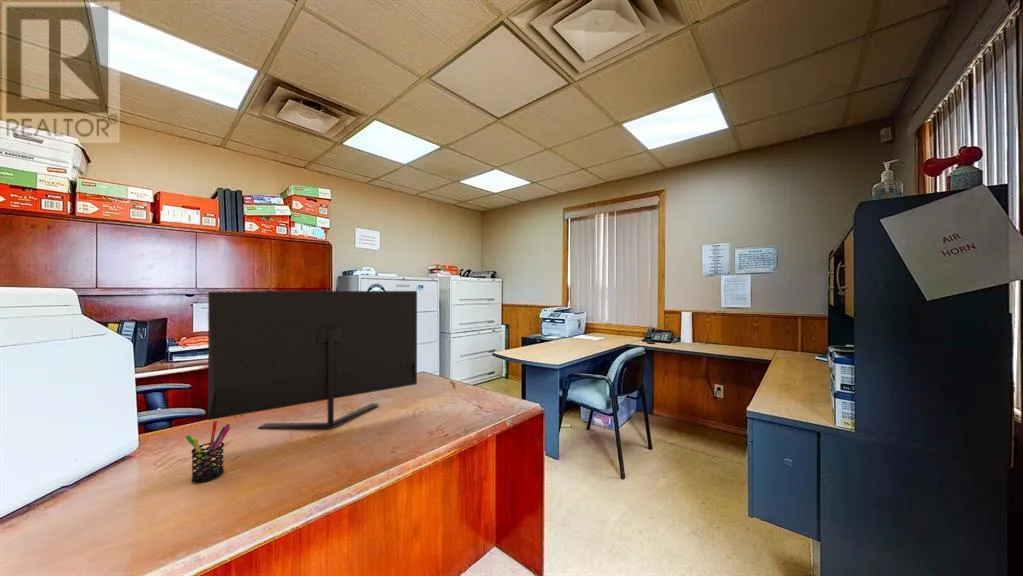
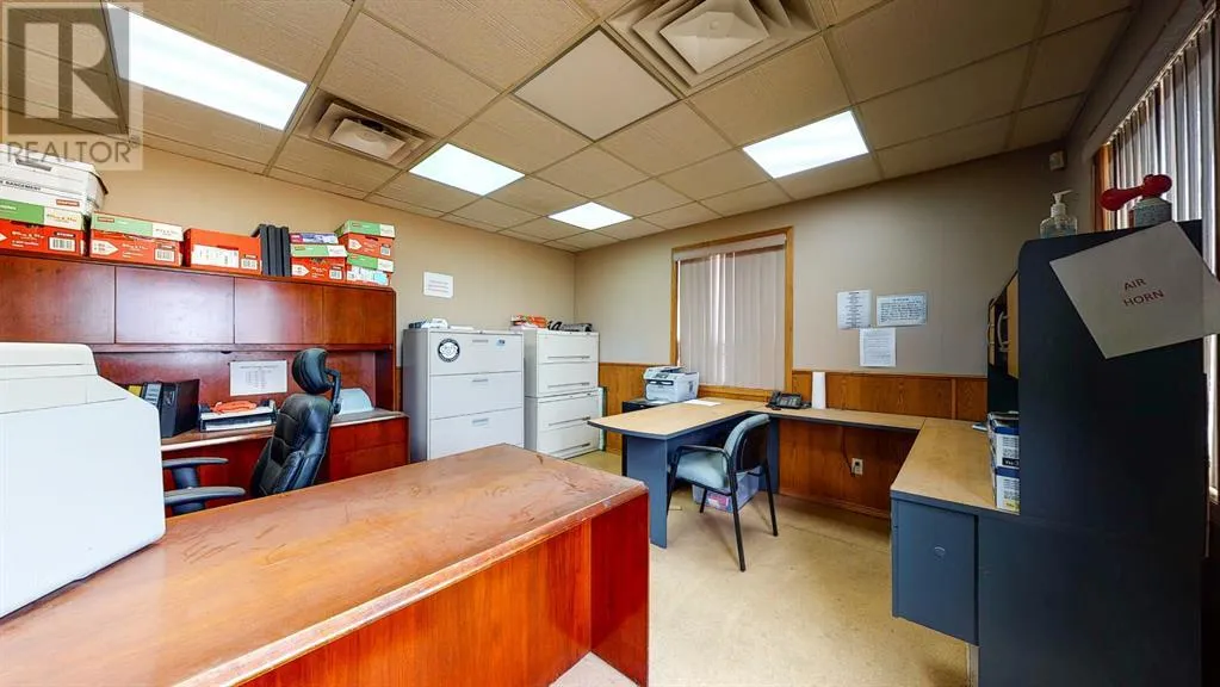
- pen holder (204, 450)
- monitor (330, 356)
